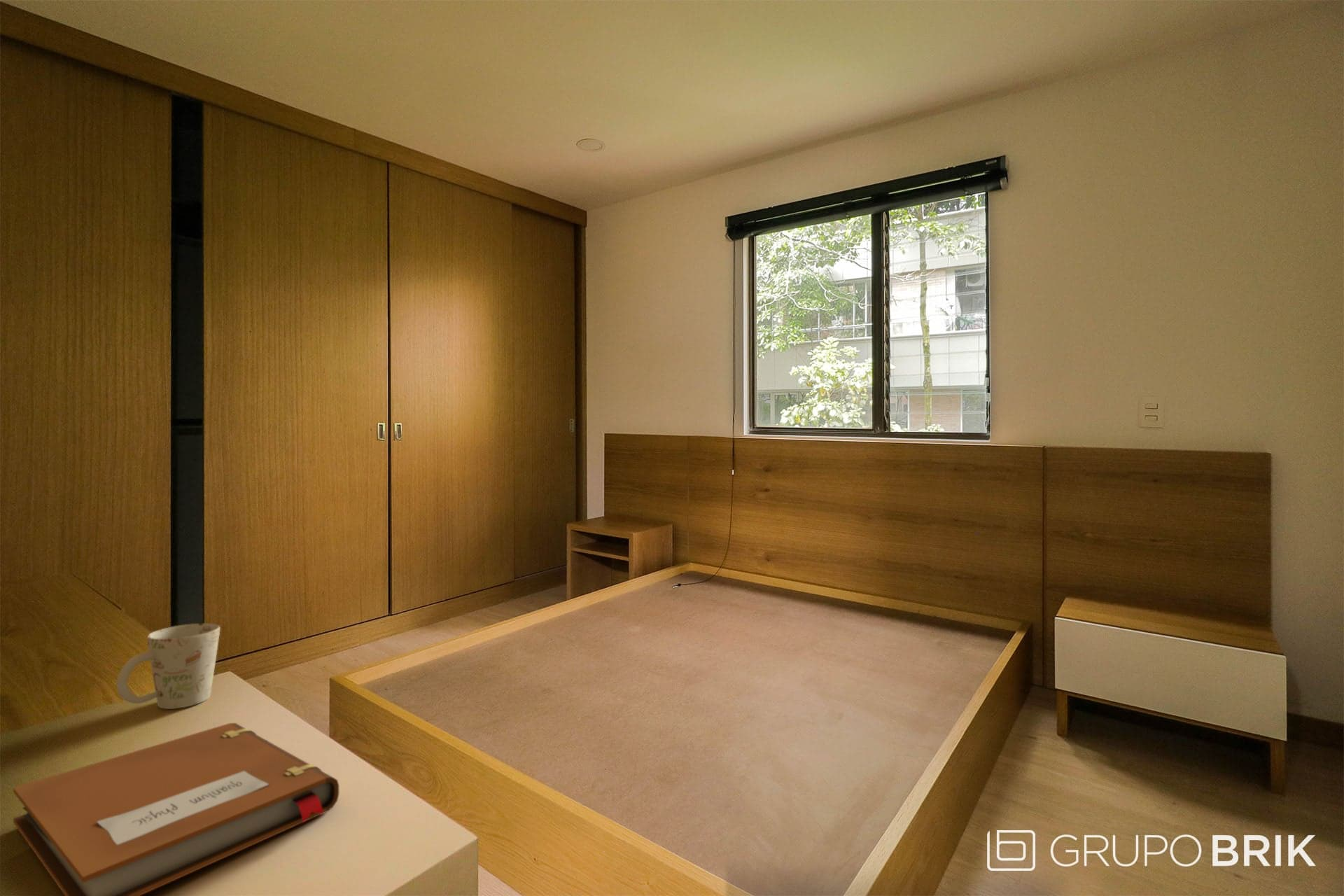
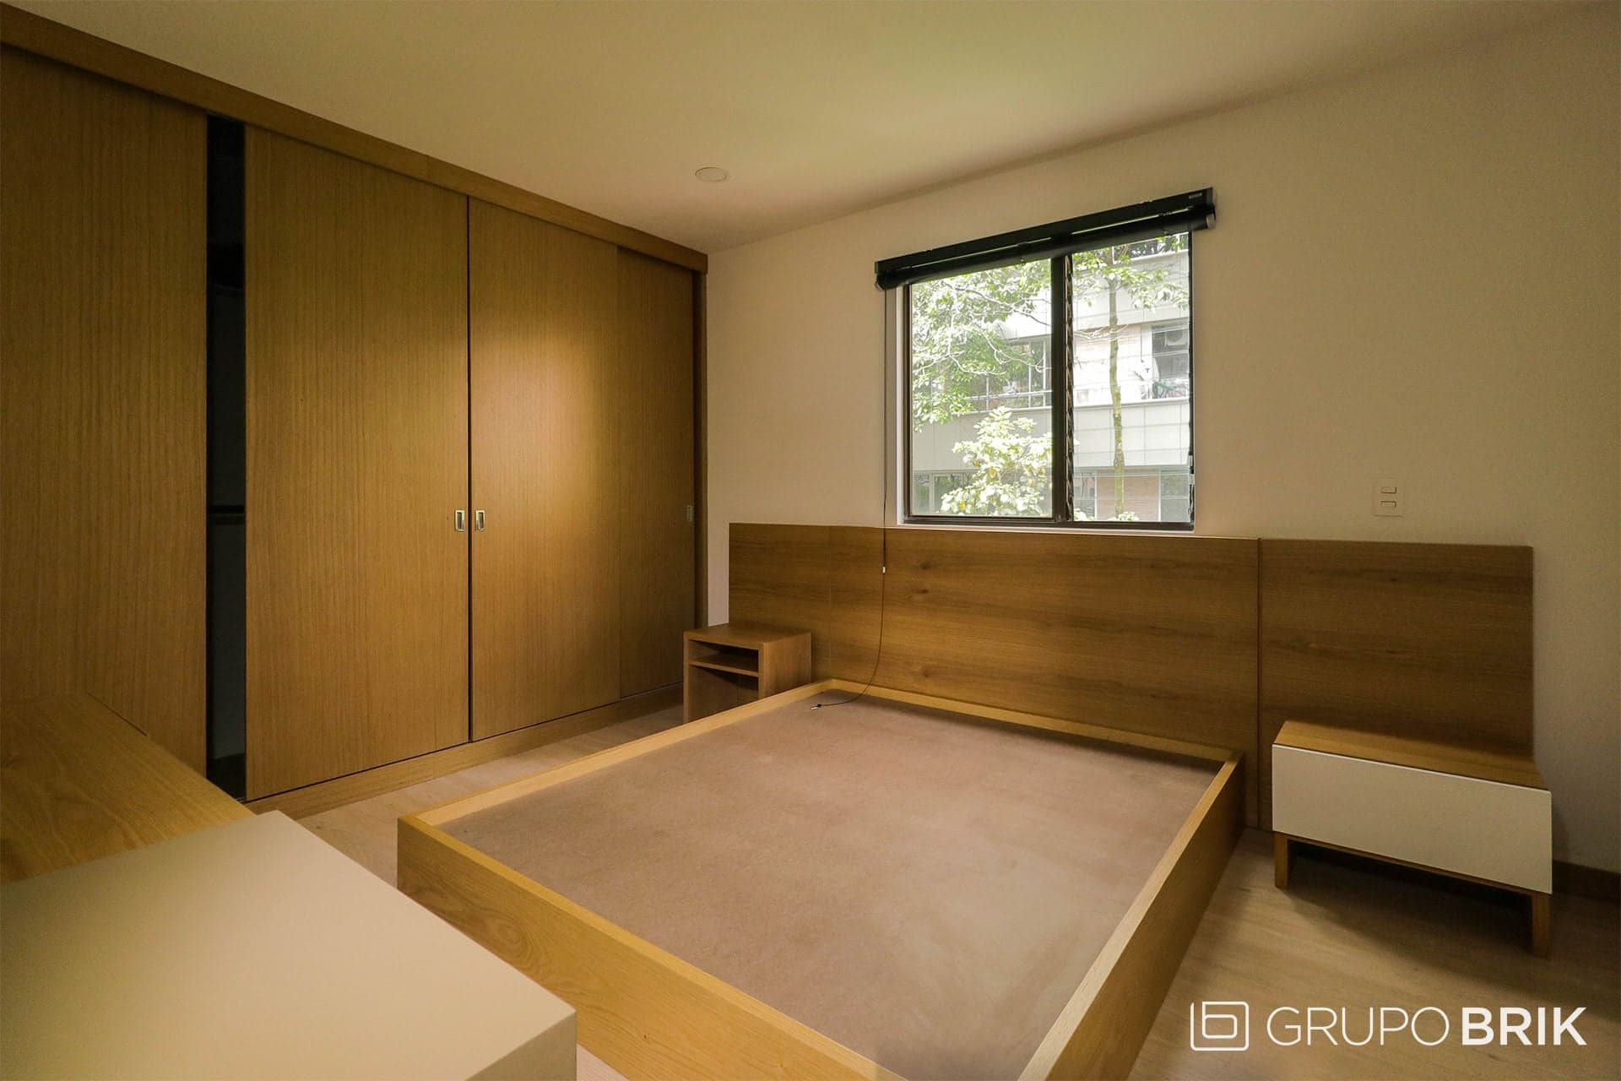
- notebook (183, 799)
- mug (169, 671)
